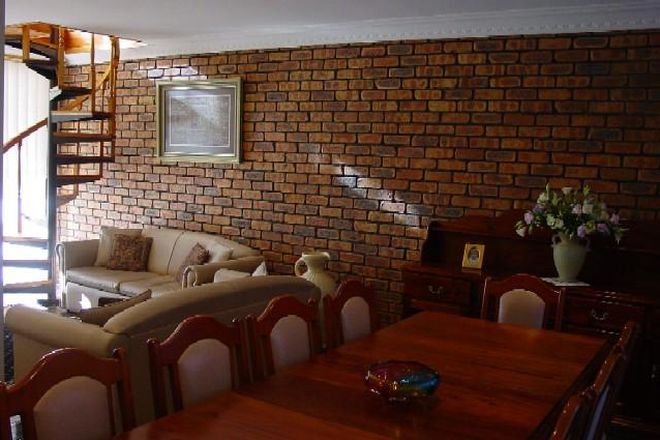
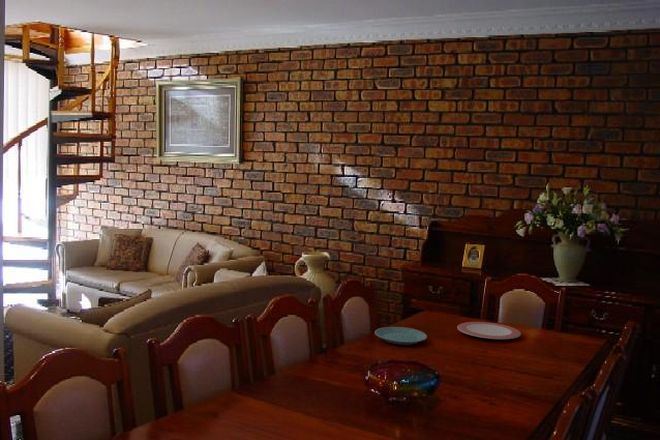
+ plate (488, 331)
+ plate (400, 336)
